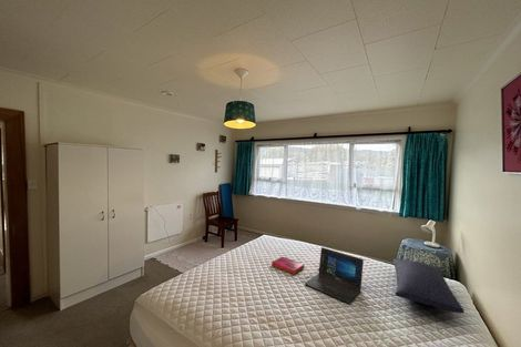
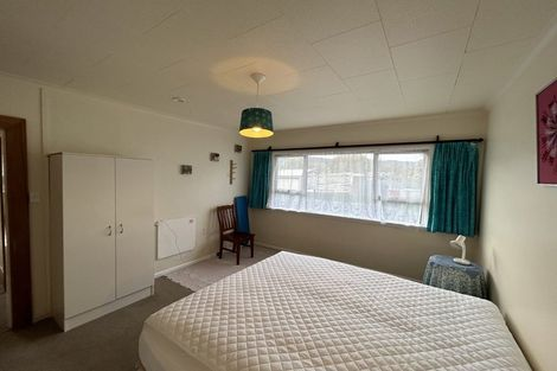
- pillow (419, 280)
- laptop (333, 272)
- hardback book (287, 264)
